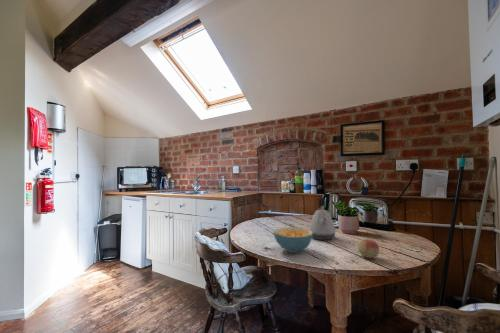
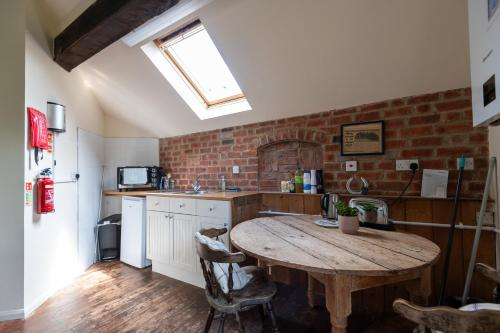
- kettle (322, 217)
- cereal bowl (293, 241)
- fruit (368, 248)
